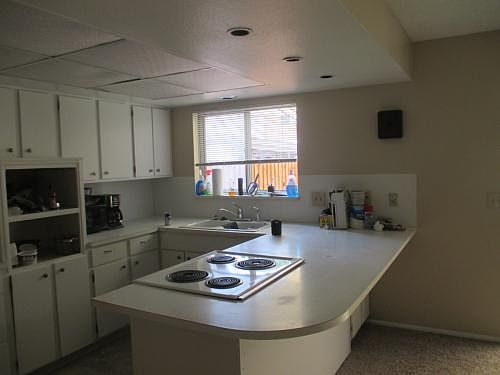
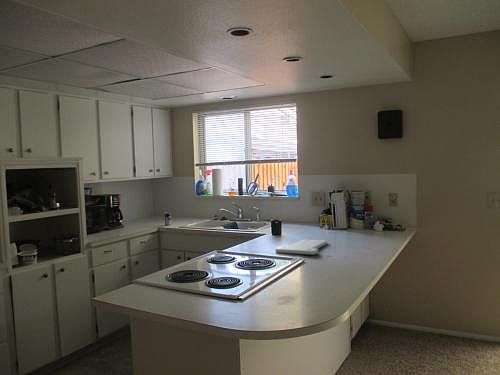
+ cutting board (305, 246)
